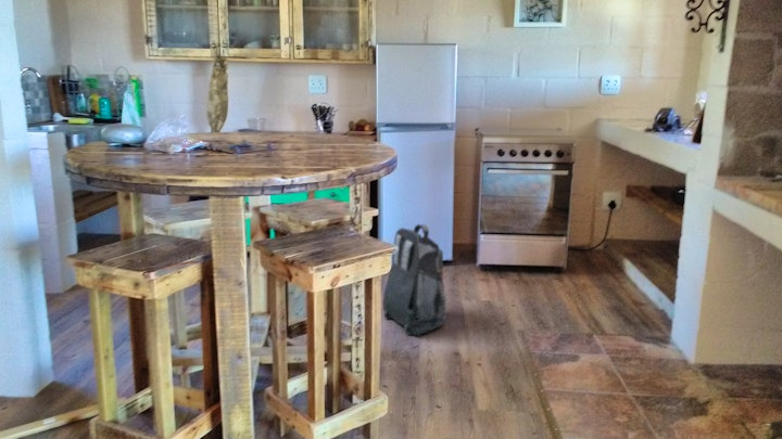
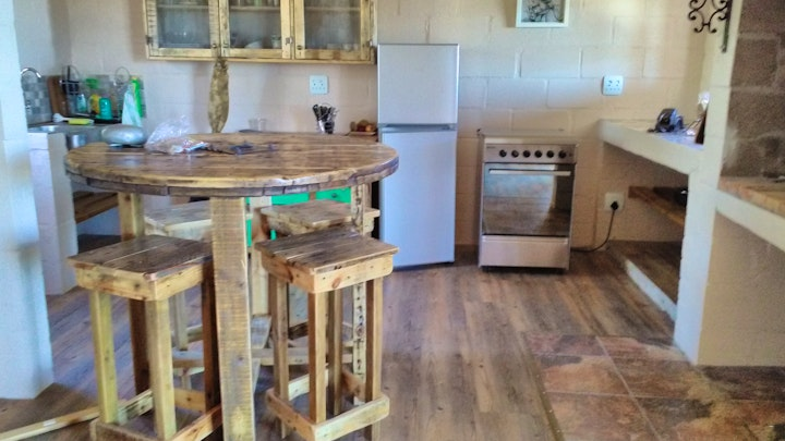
- backpack (413, 274)
